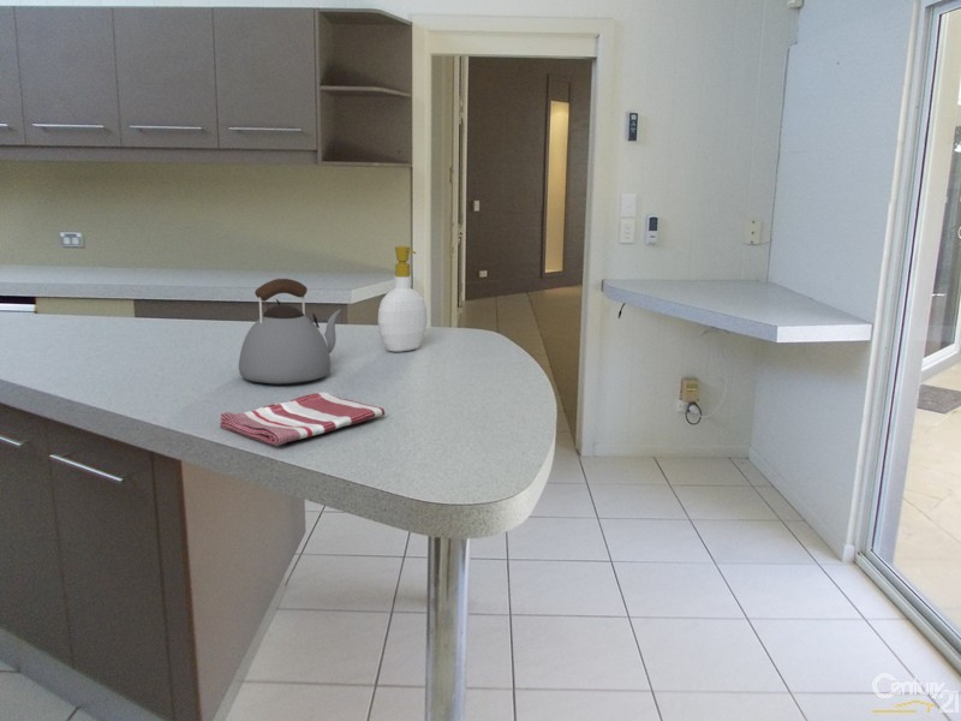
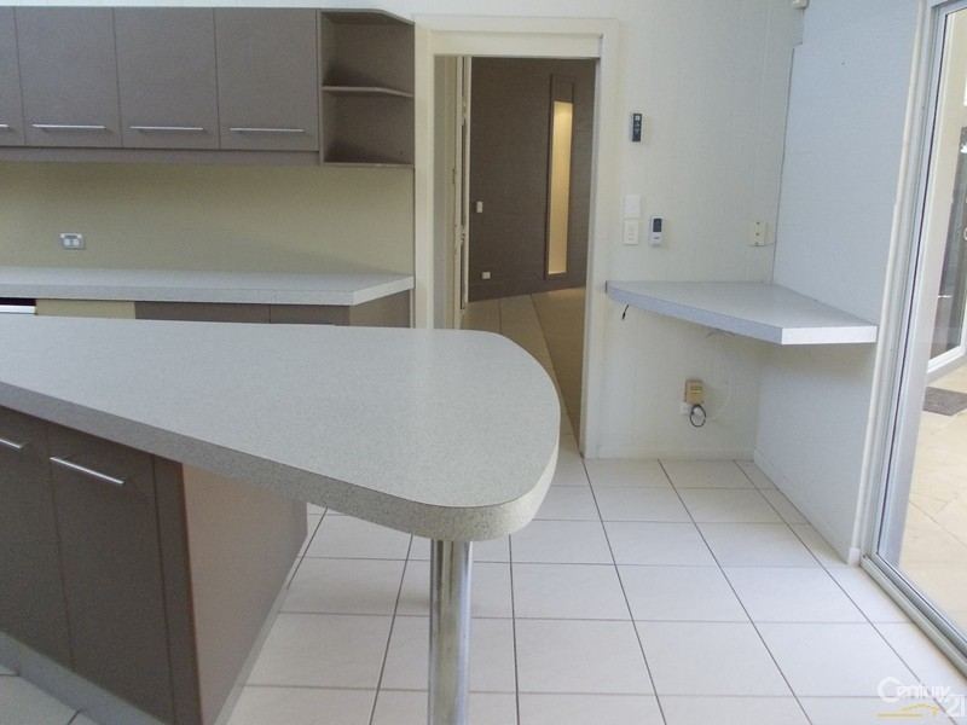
- kettle (296, 326)
- dish towel (304, 415)
- soap bottle (404, 298)
